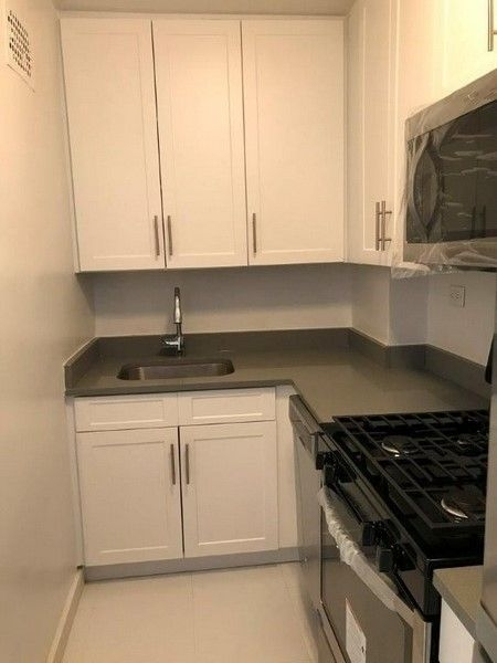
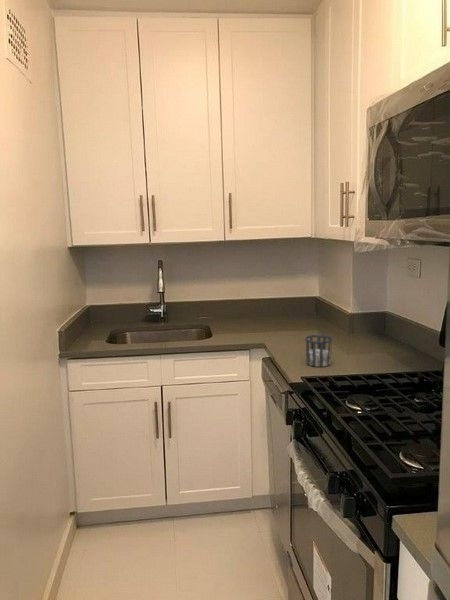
+ cup (318, 350)
